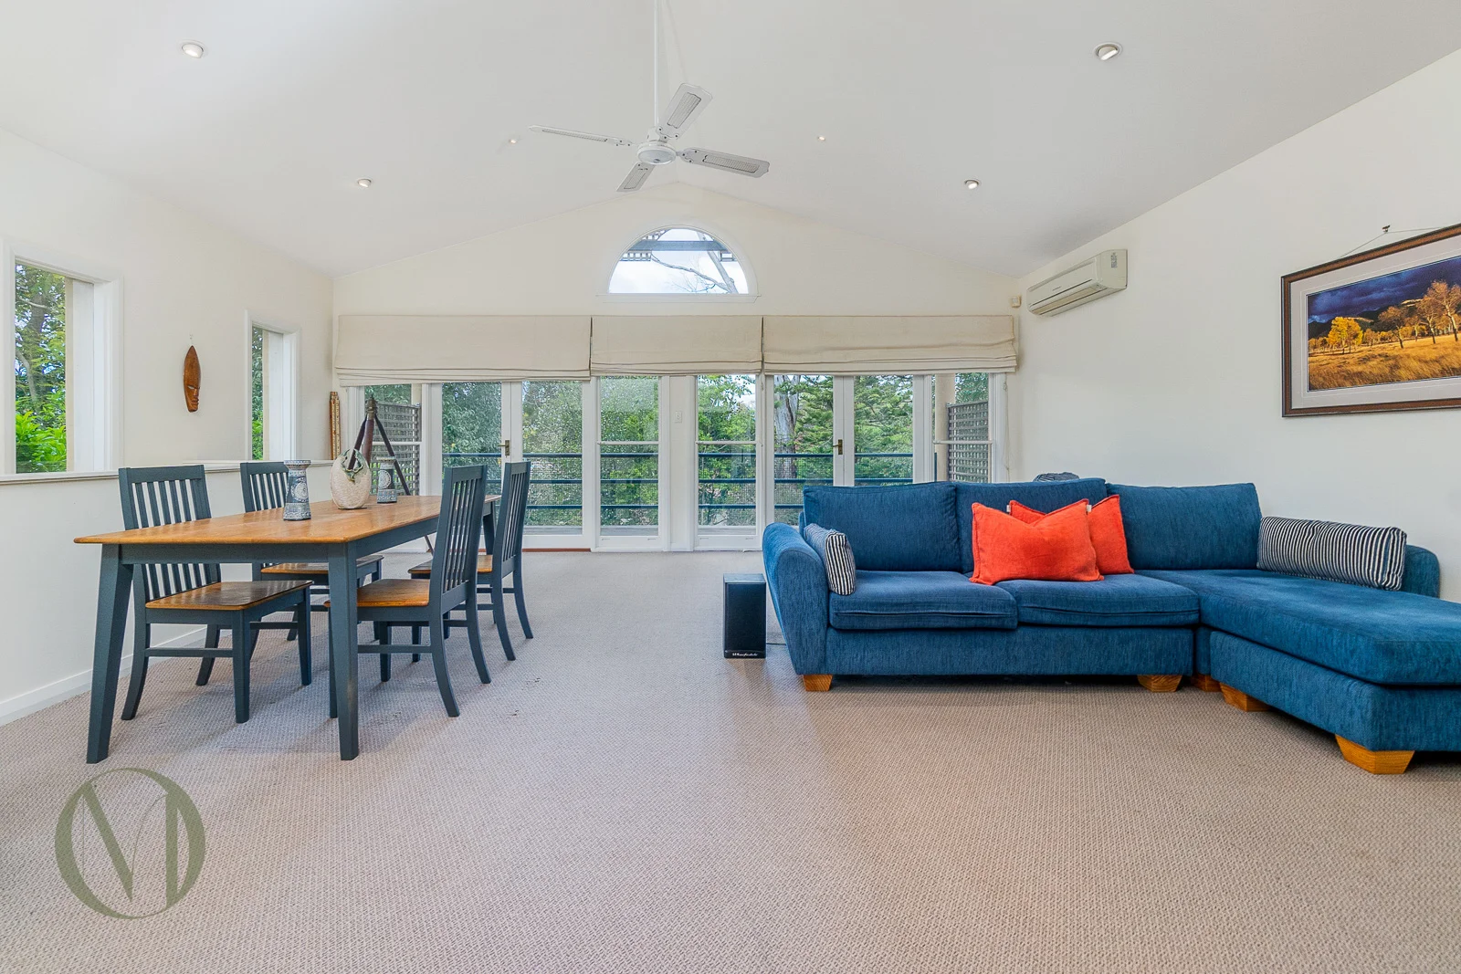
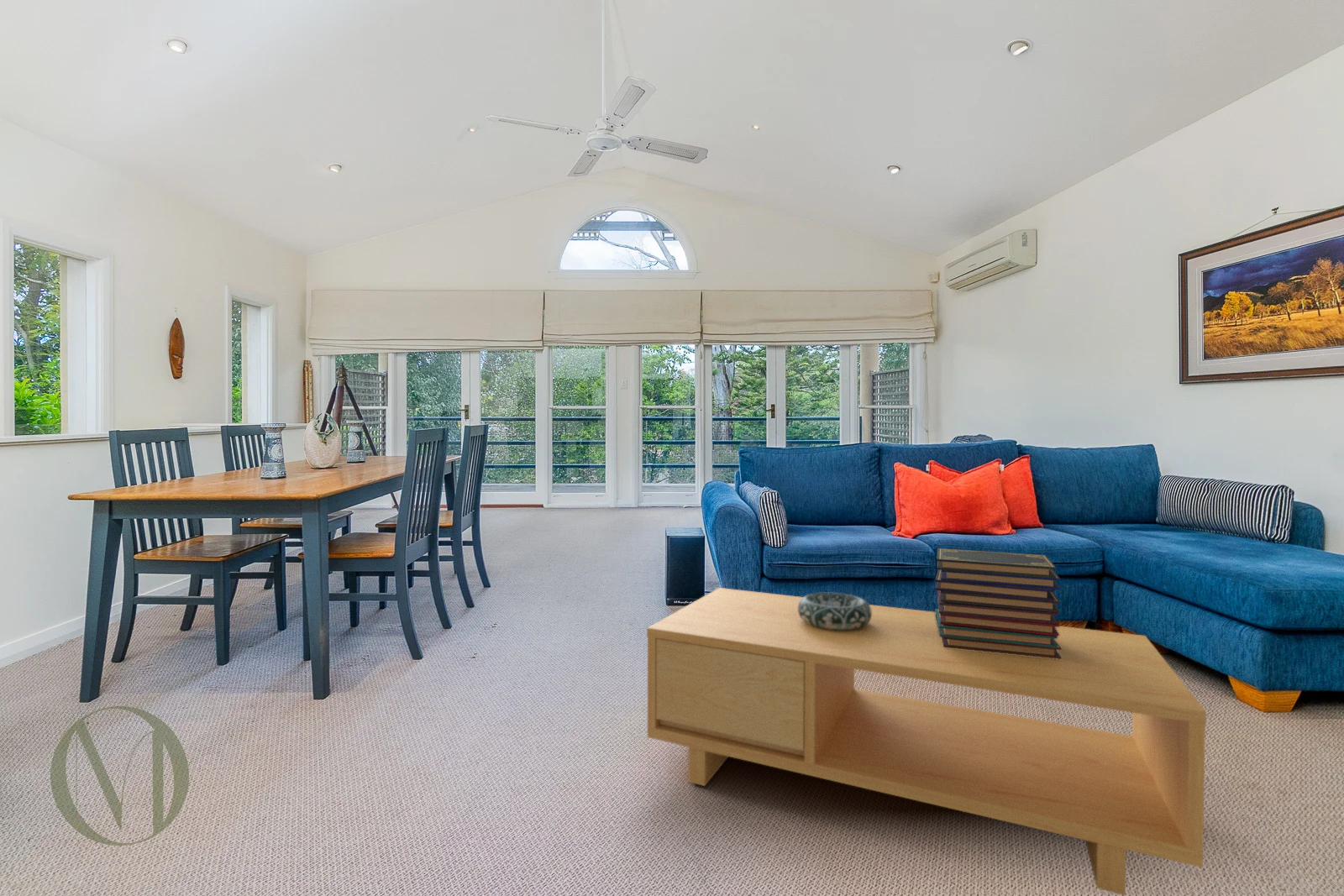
+ book stack (993, 599)
+ decorative bowl (834, 610)
+ coffee table (891, 705)
